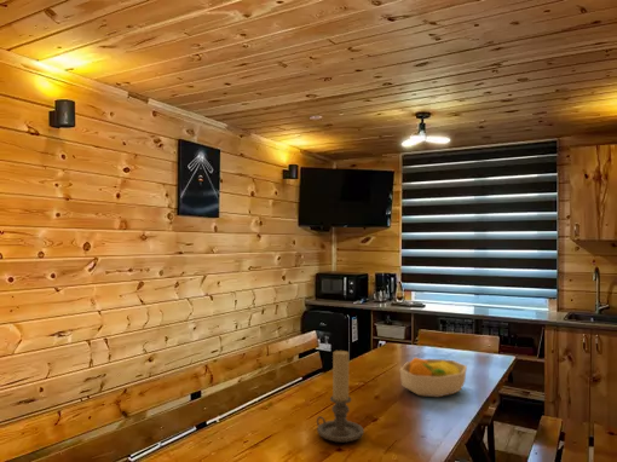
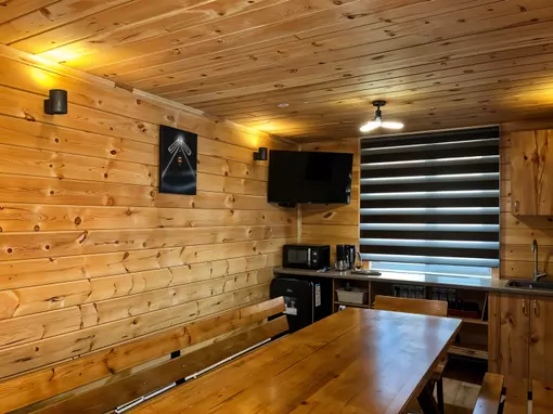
- candle holder (336, 392)
- fruit bowl (433, 373)
